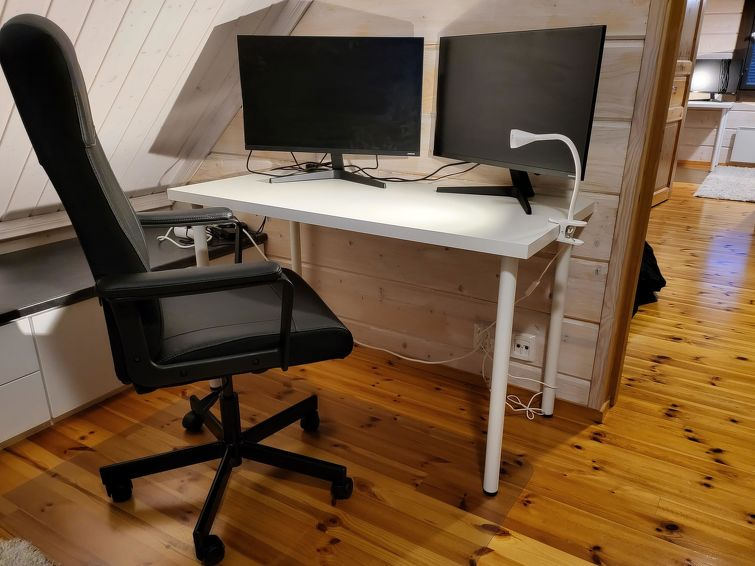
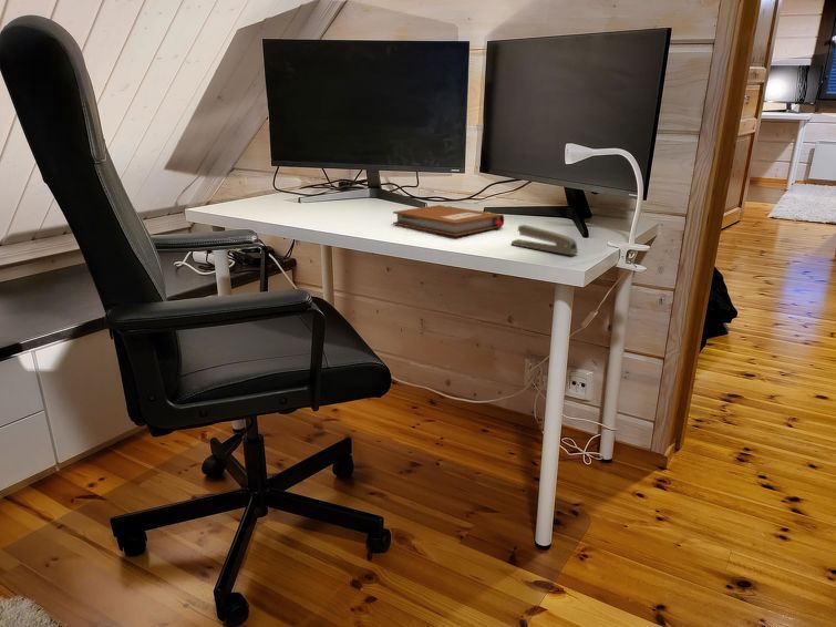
+ notebook (450, 219)
+ stapler (544, 238)
